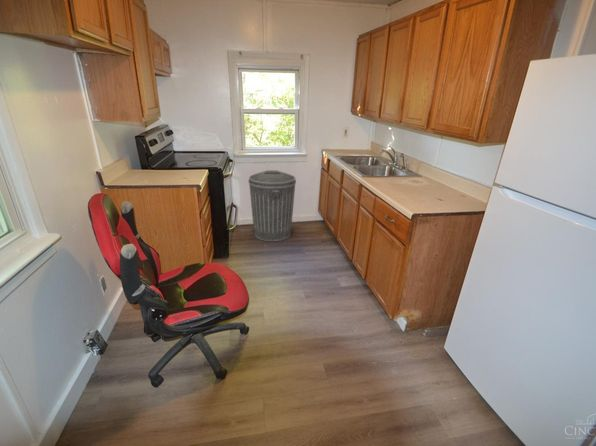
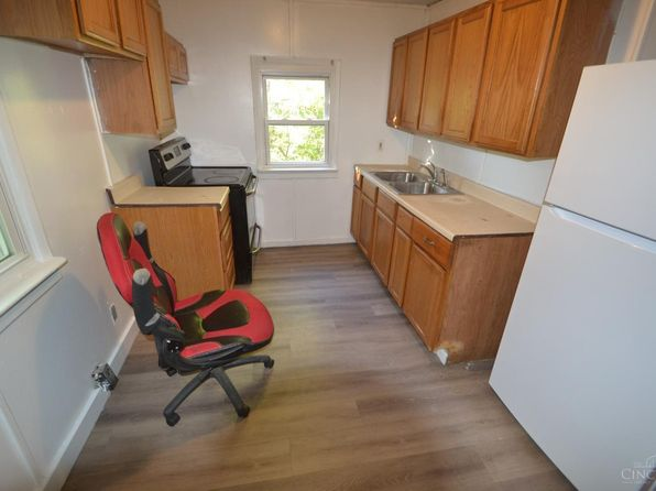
- trash can (272, 203)
